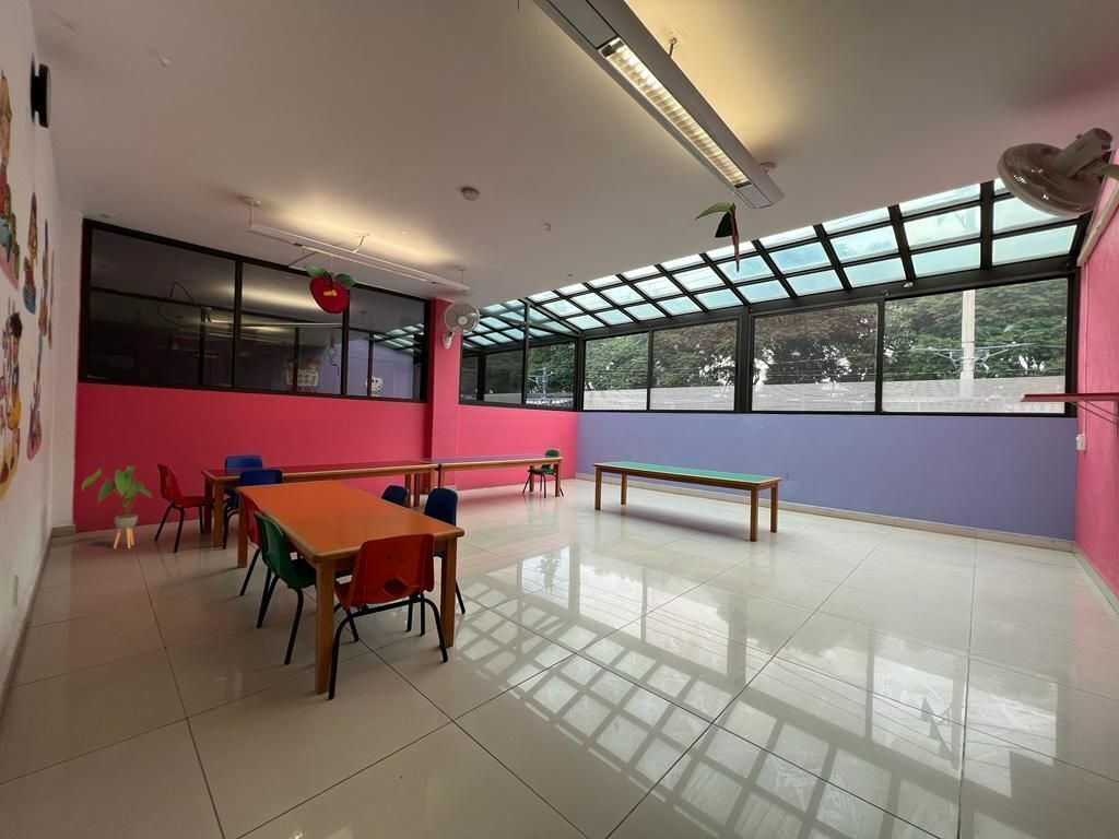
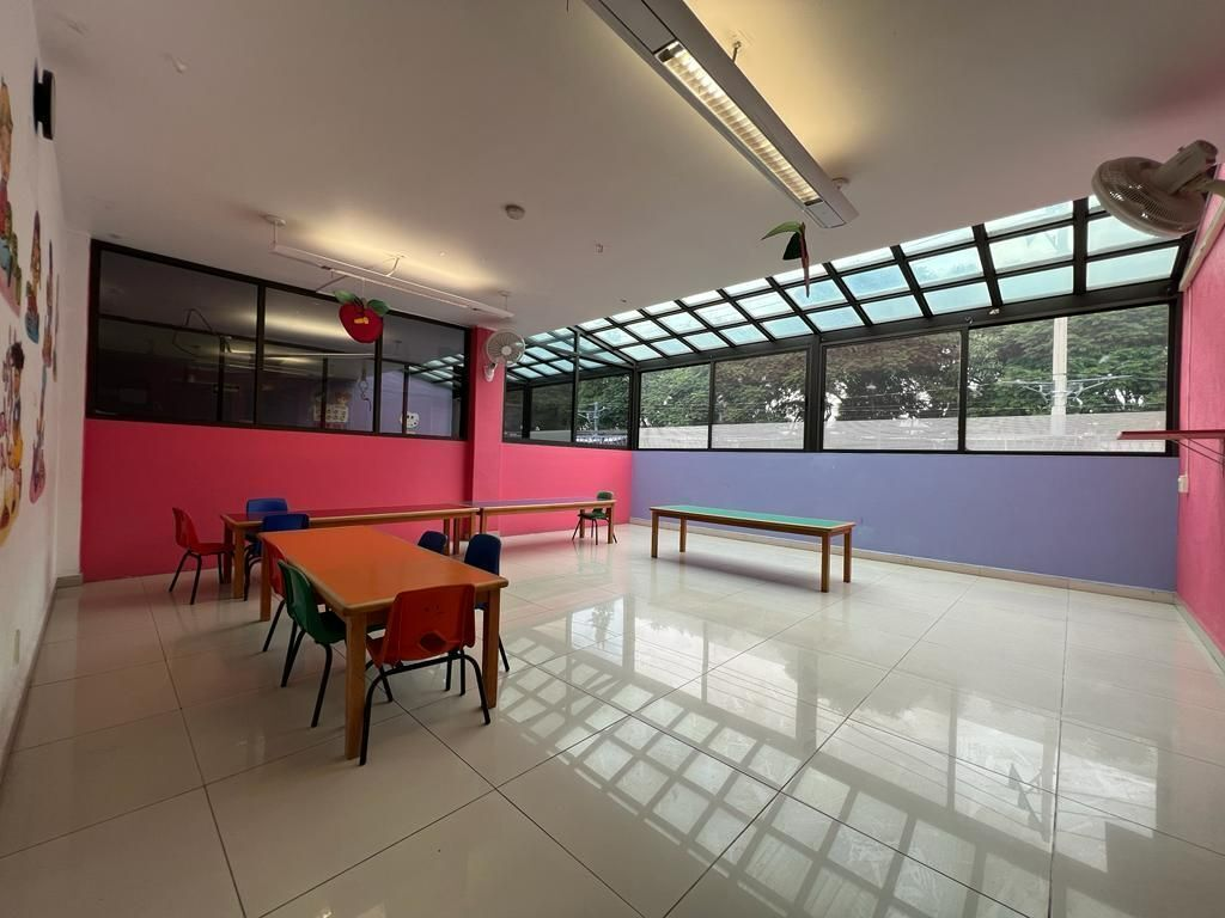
- house plant (125, 507)
